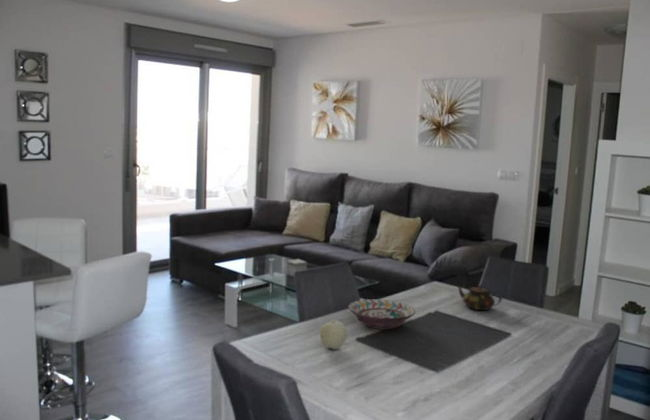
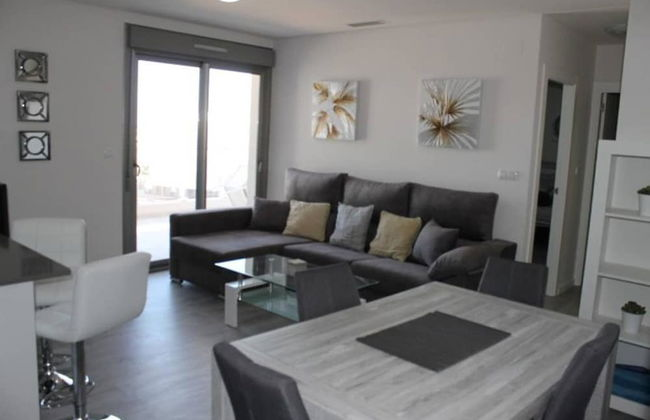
- teapot (478, 296)
- fruit (333, 334)
- decorative bowl (381, 316)
